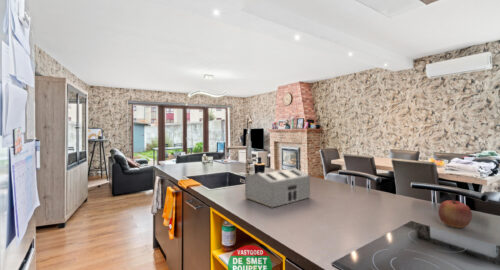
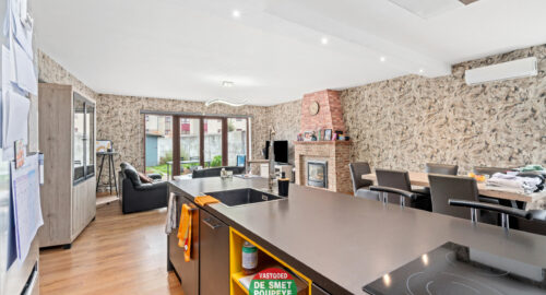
- apple (454, 212)
- toaster (277, 184)
